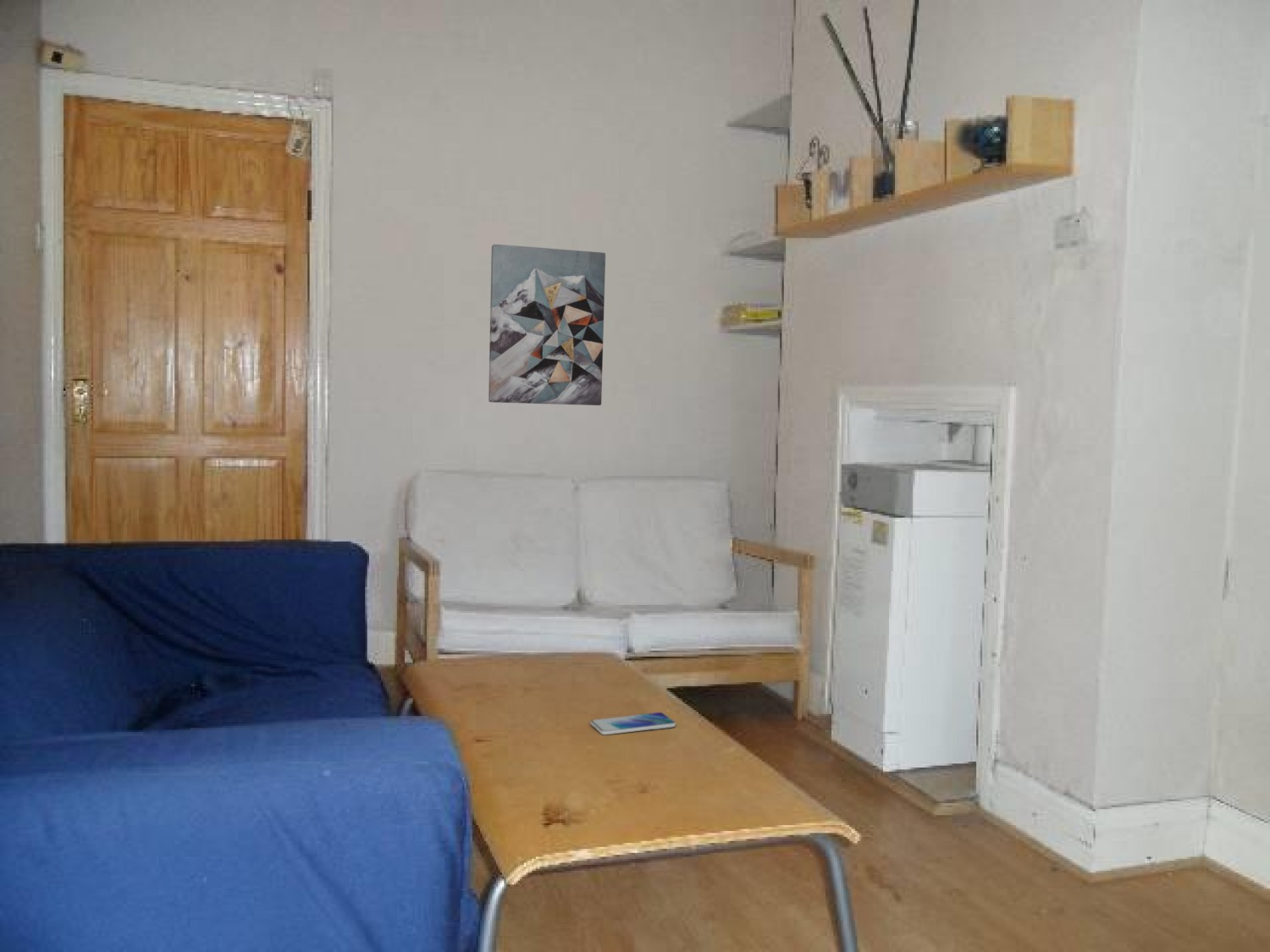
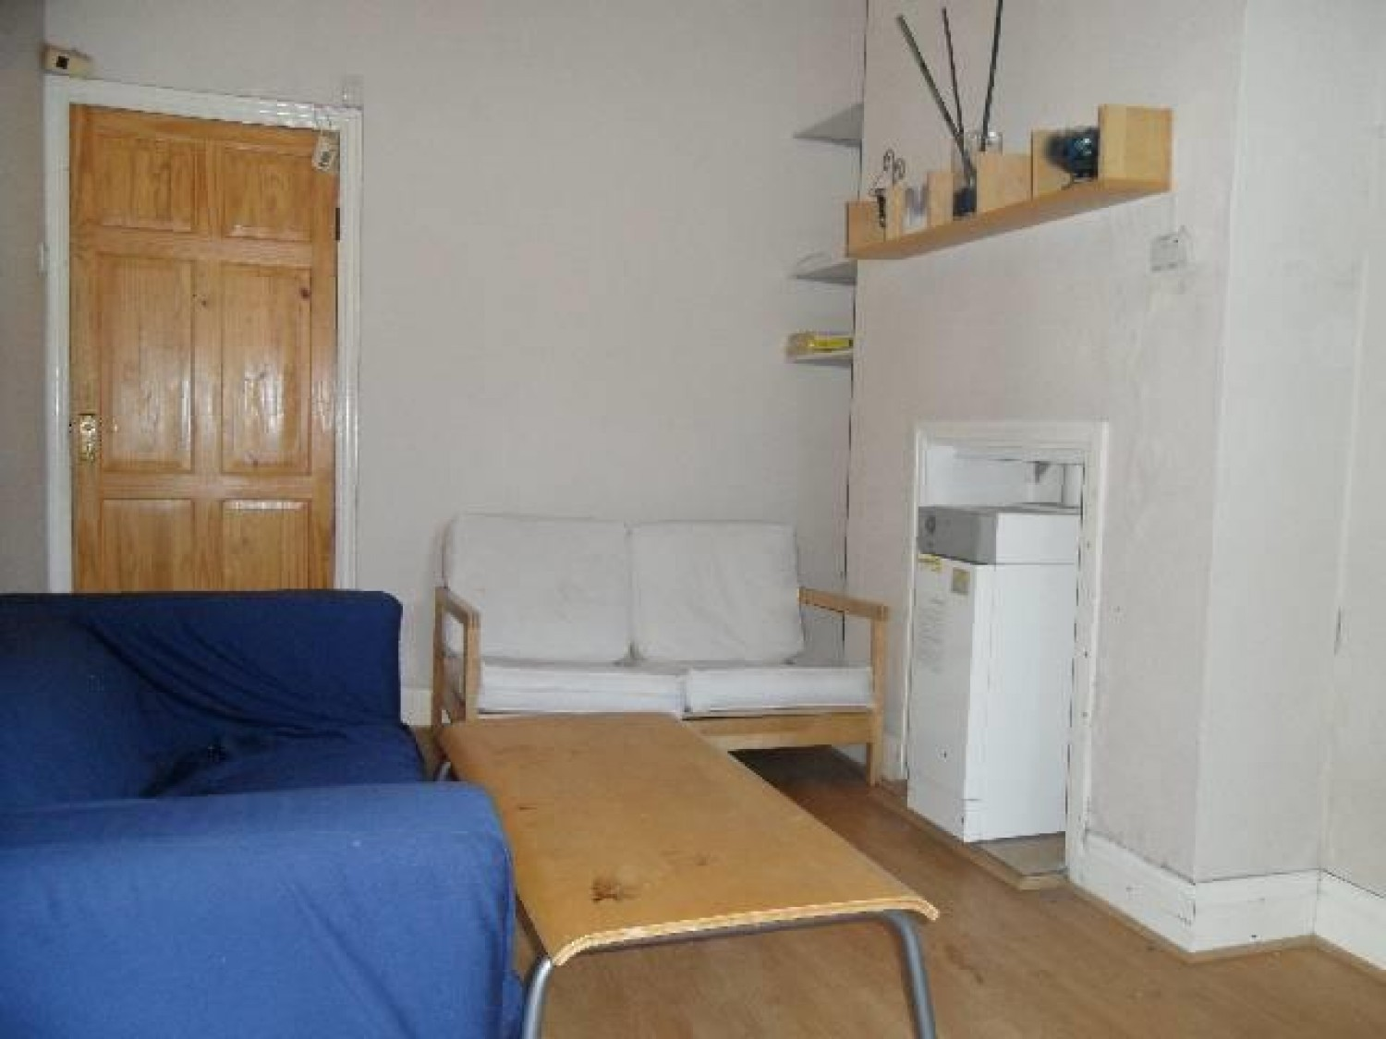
- wall art (547, 327)
- smartphone (632, 723)
